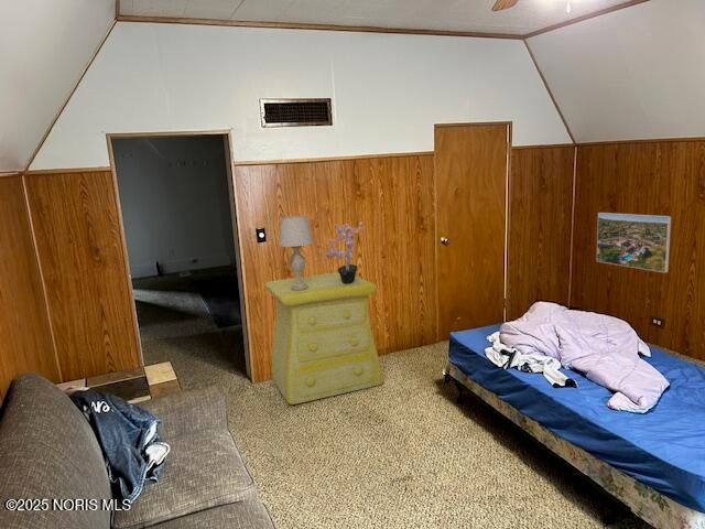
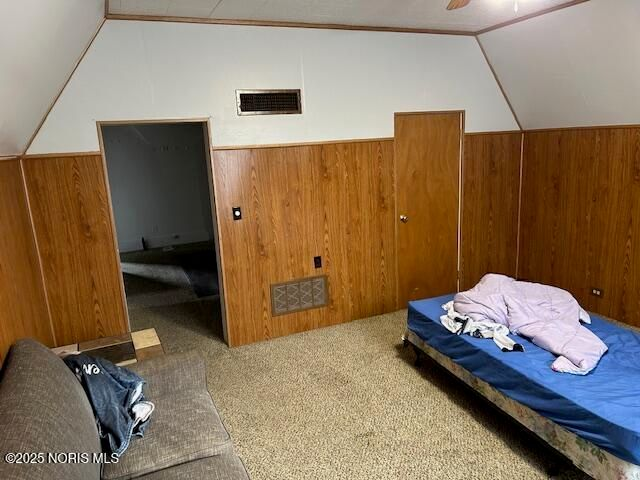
- dresser (324, 333)
- table lamp (296, 251)
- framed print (630, 240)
- potted plant (341, 251)
